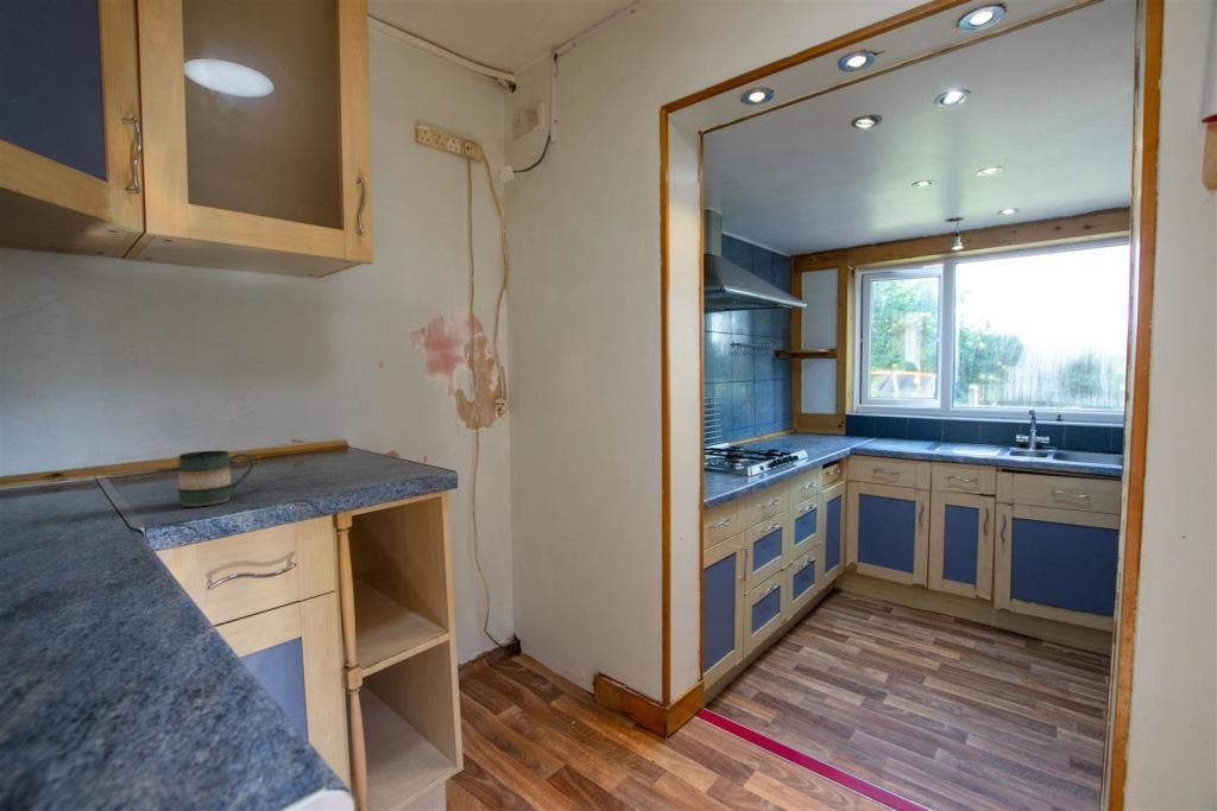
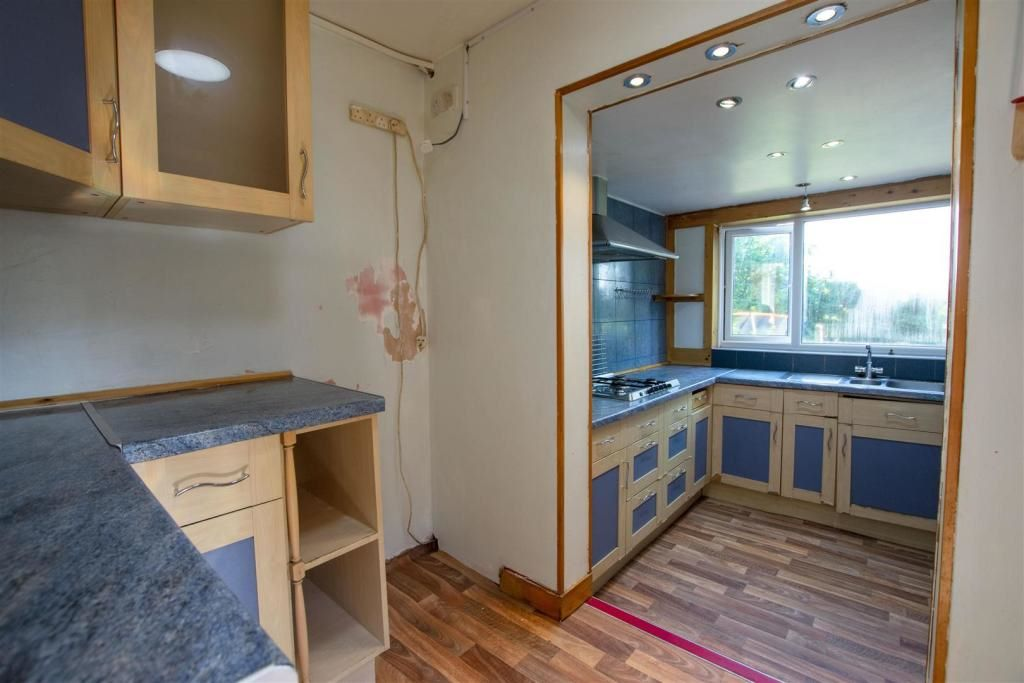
- mug (216, 476)
